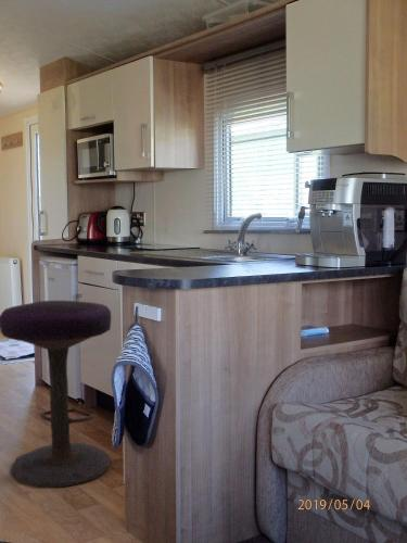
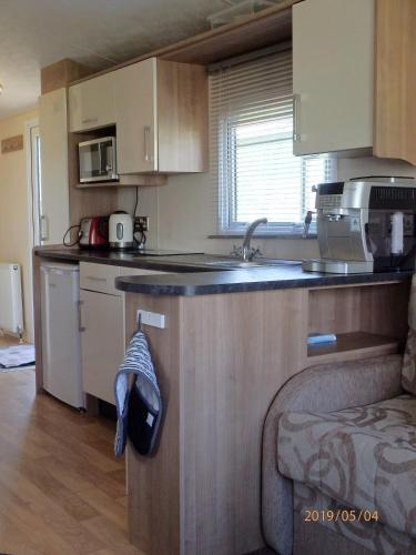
- stool (59, 384)
